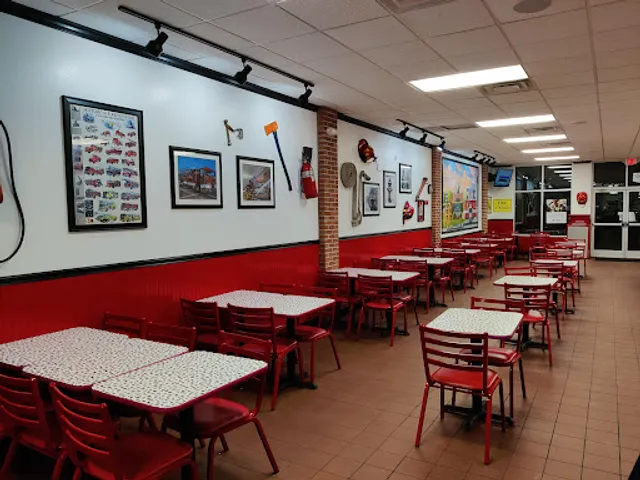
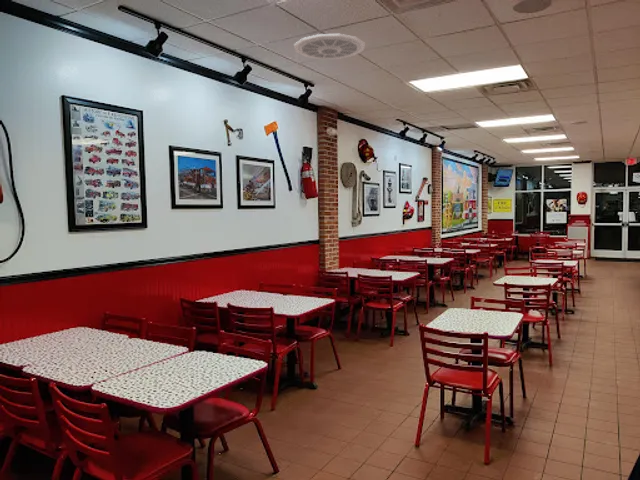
+ ceiling vent (329, 49)
